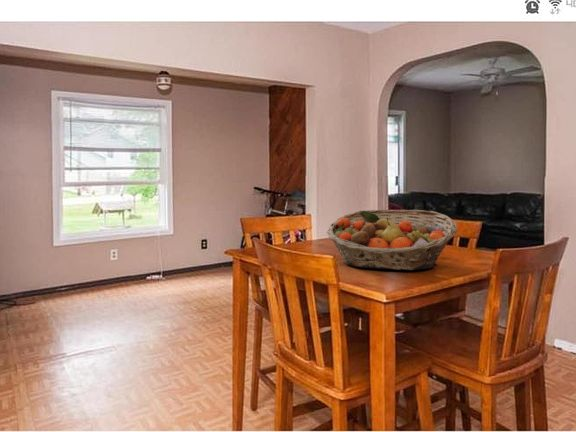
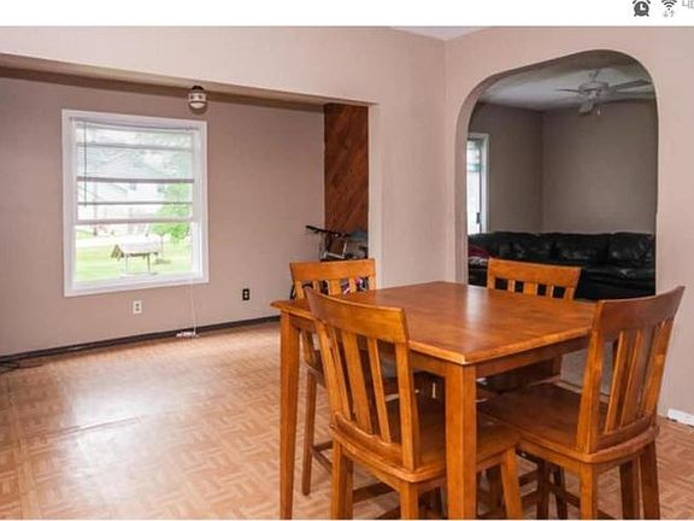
- fruit basket (389, 237)
